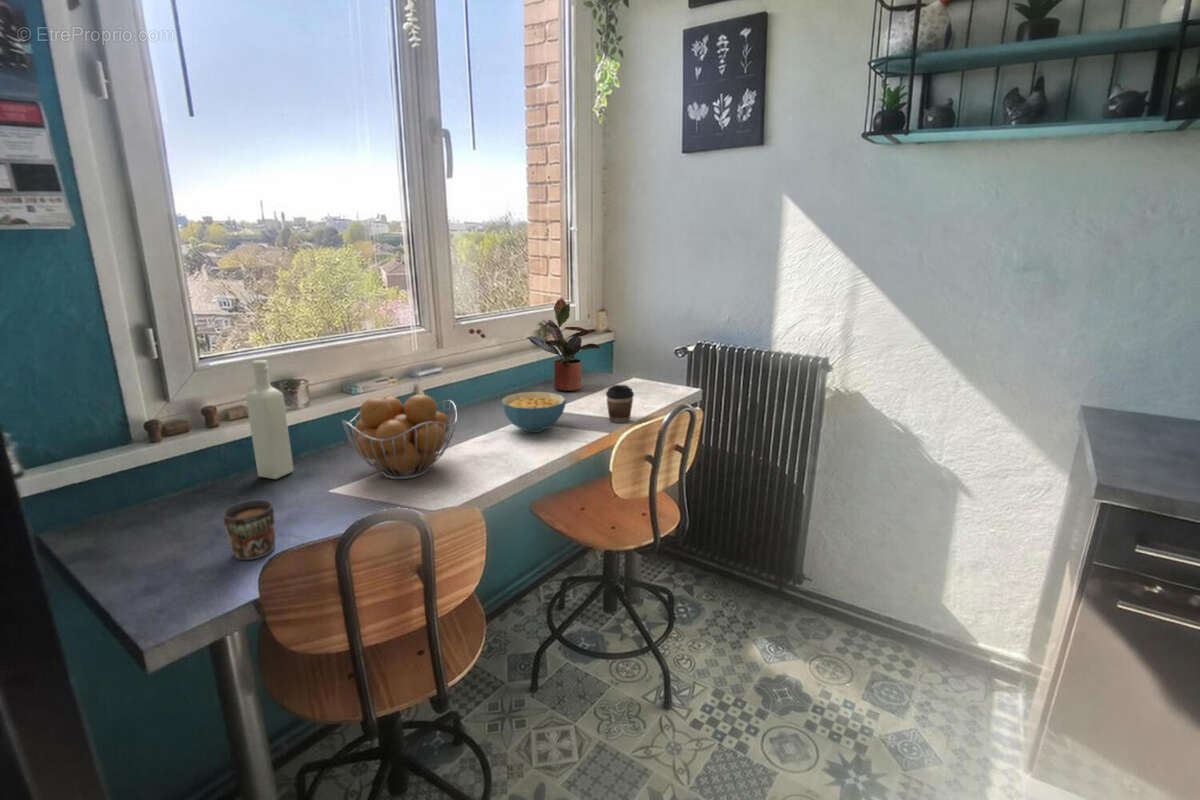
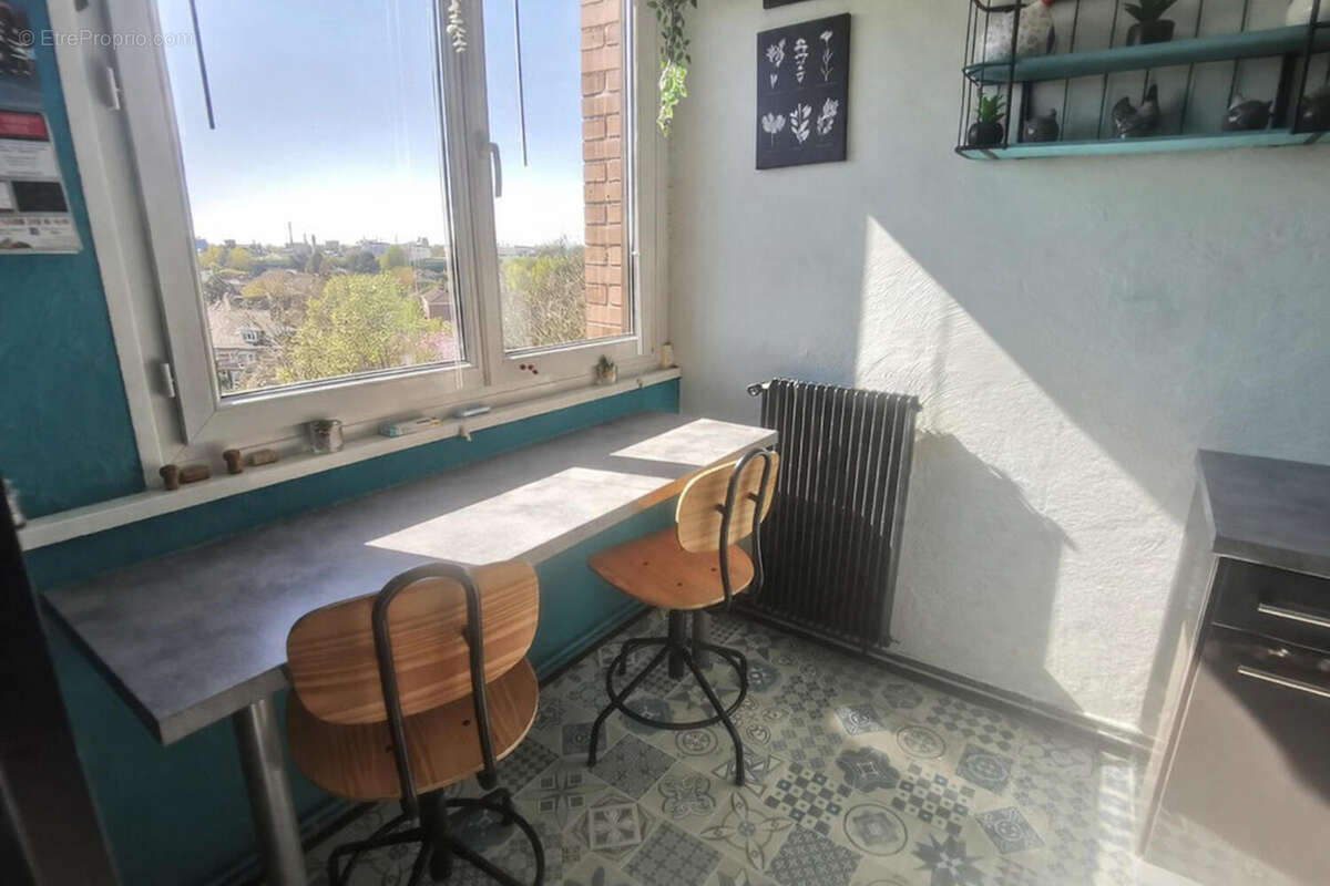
- potted plant (562, 346)
- fruit basket (403, 433)
- mug (250, 526)
- cereal bowl (534, 414)
- bottle (268, 419)
- coffee cup (619, 402)
